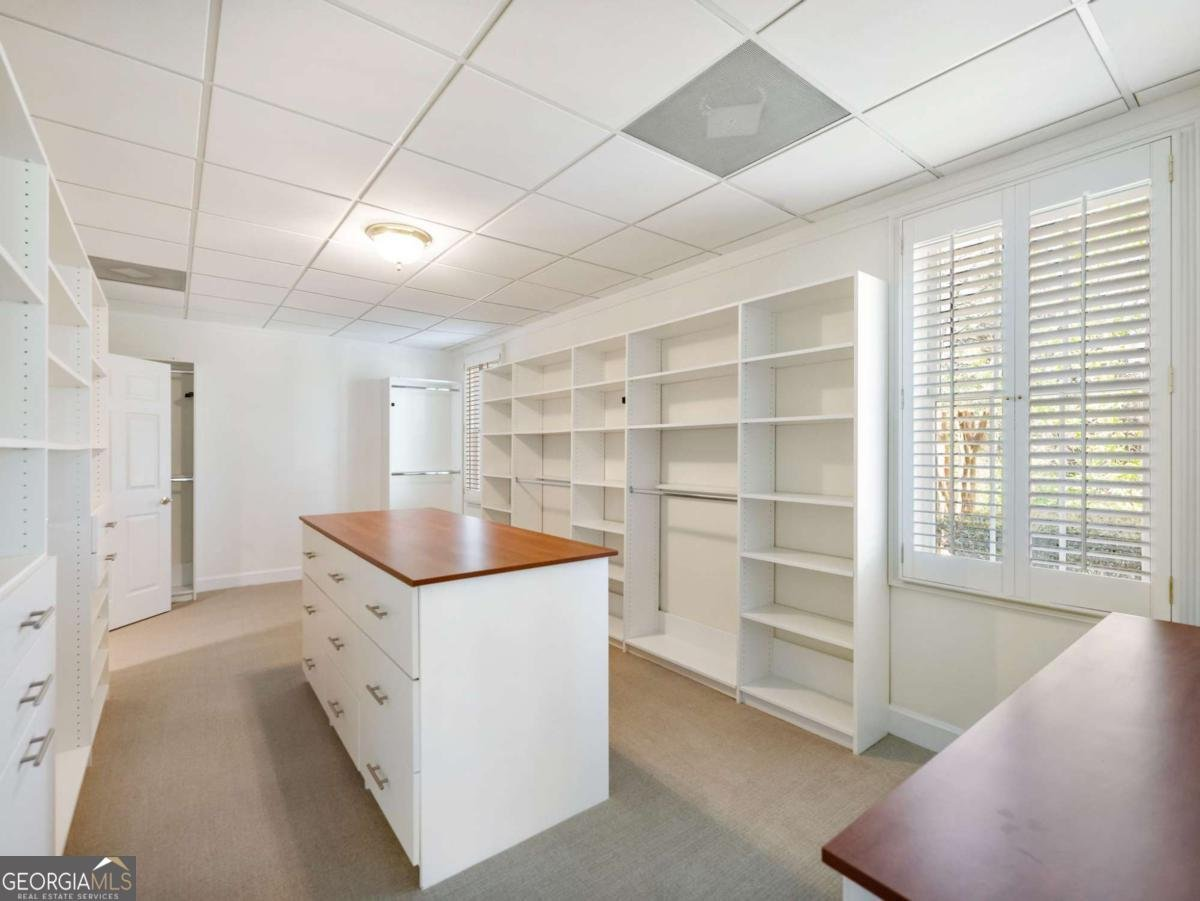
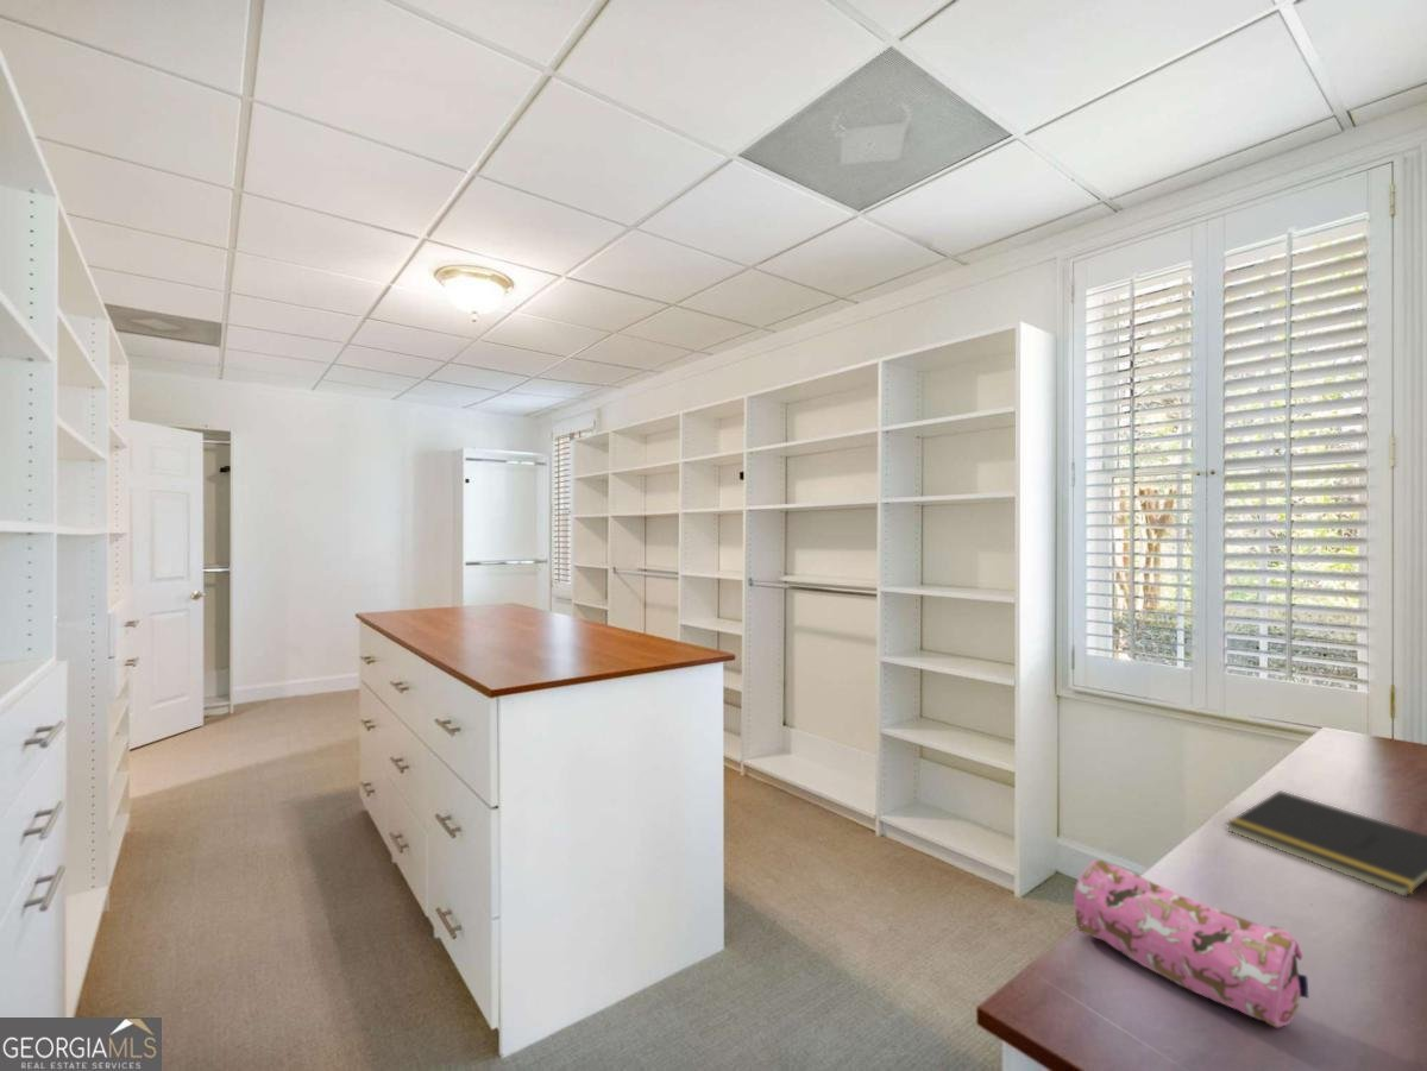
+ notepad (1334, 837)
+ pencil case (1177, 932)
